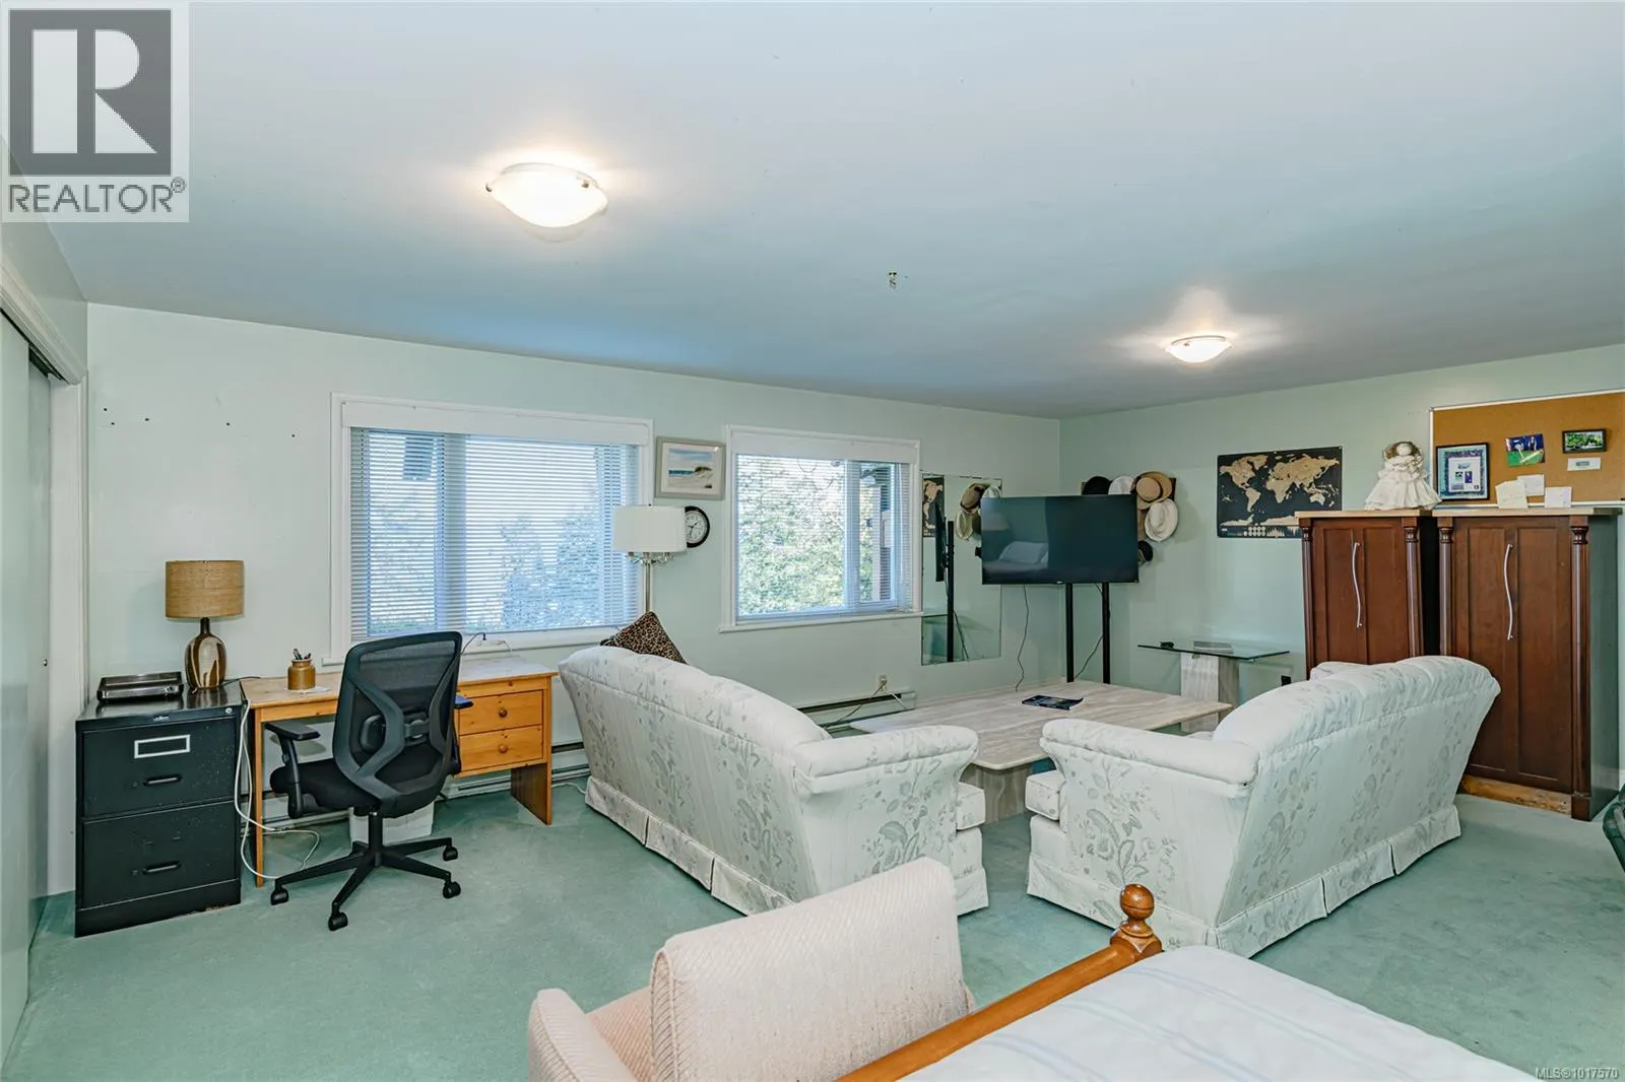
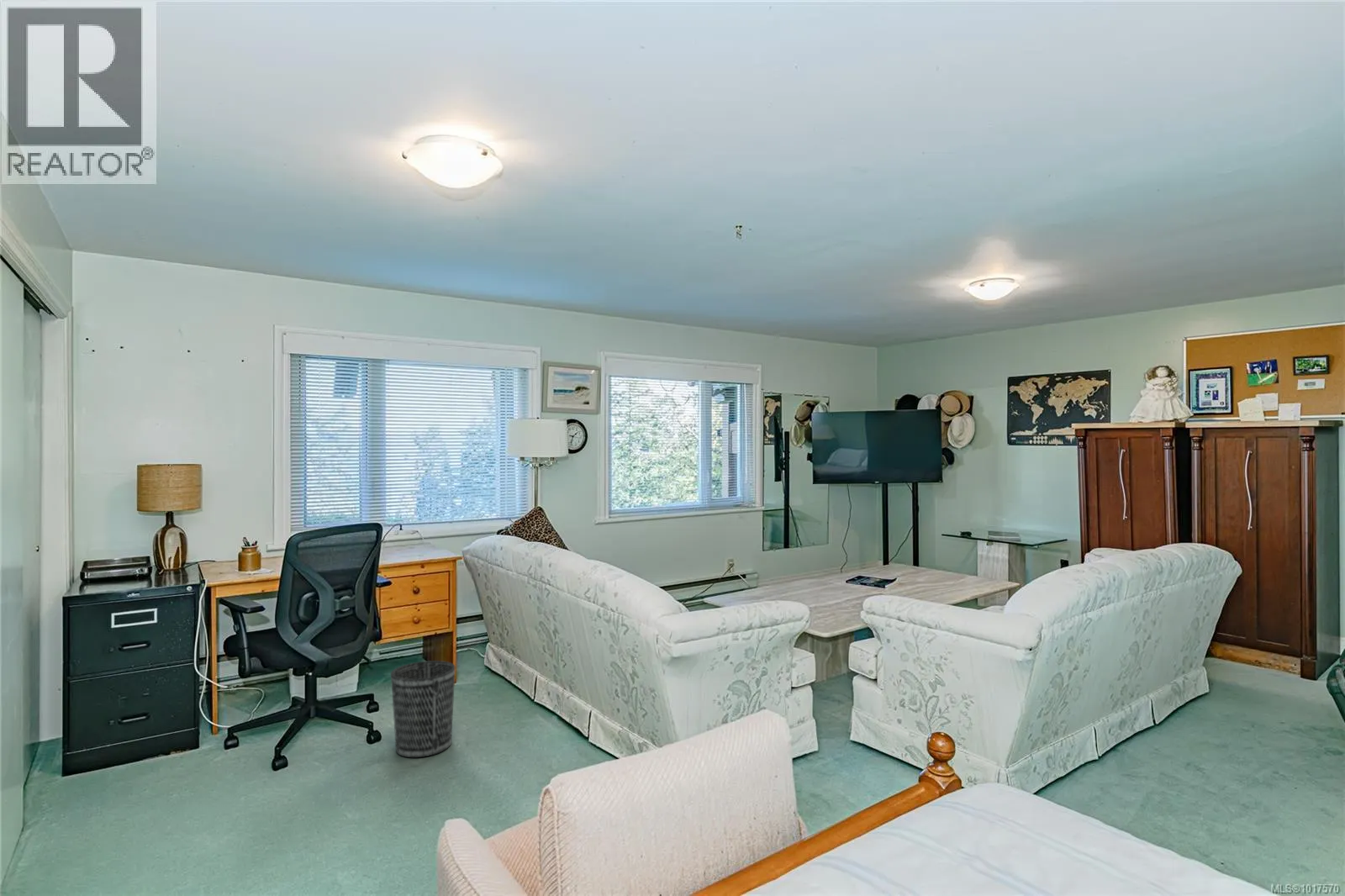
+ wastebasket (424, 708)
